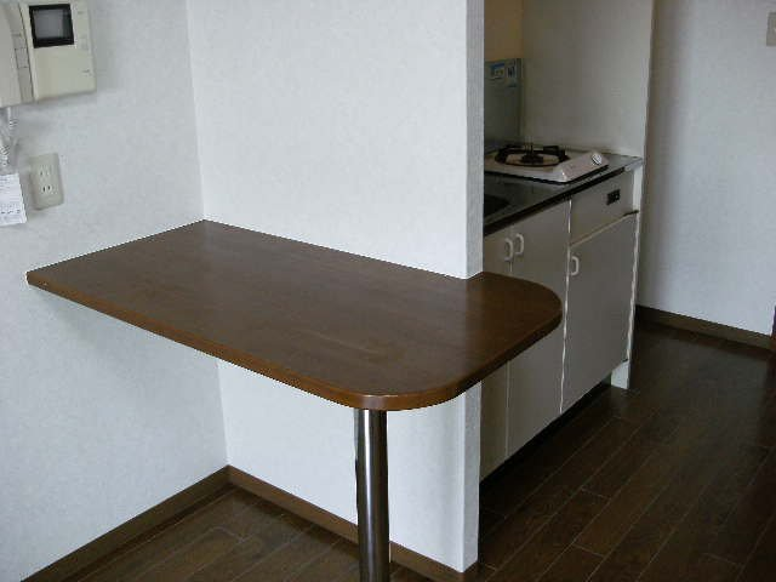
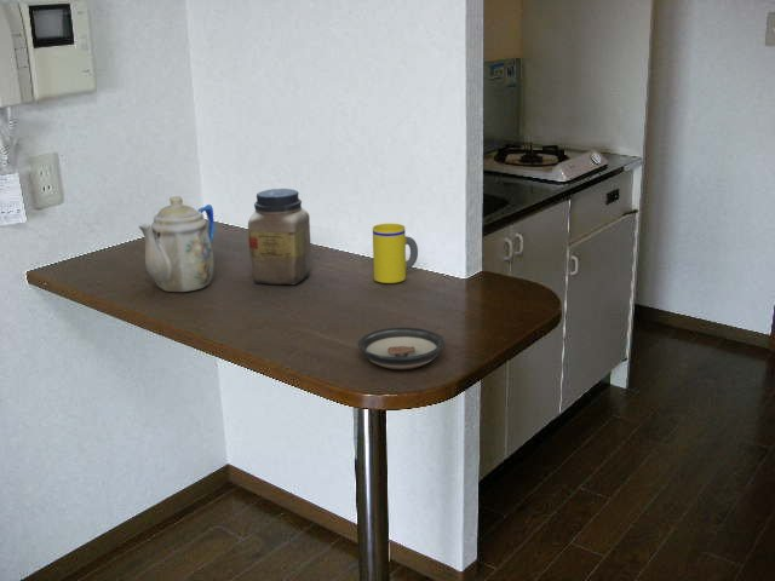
+ teapot (180, 241)
+ jar (280, 235)
+ mug (396, 252)
+ saucer (401, 351)
